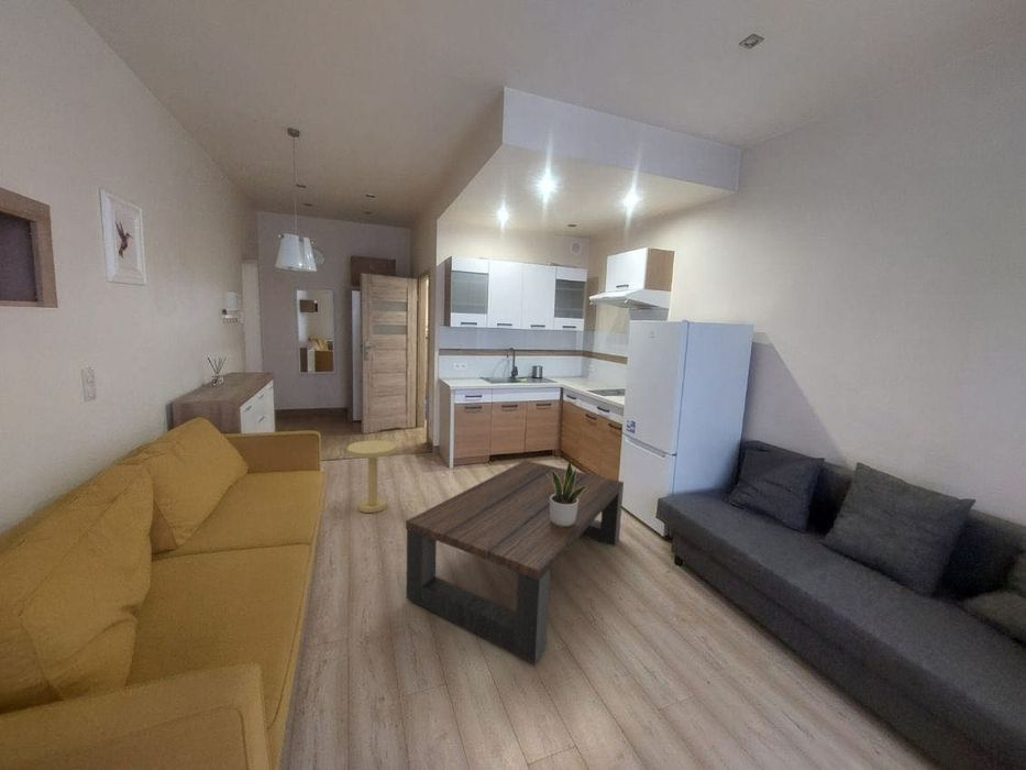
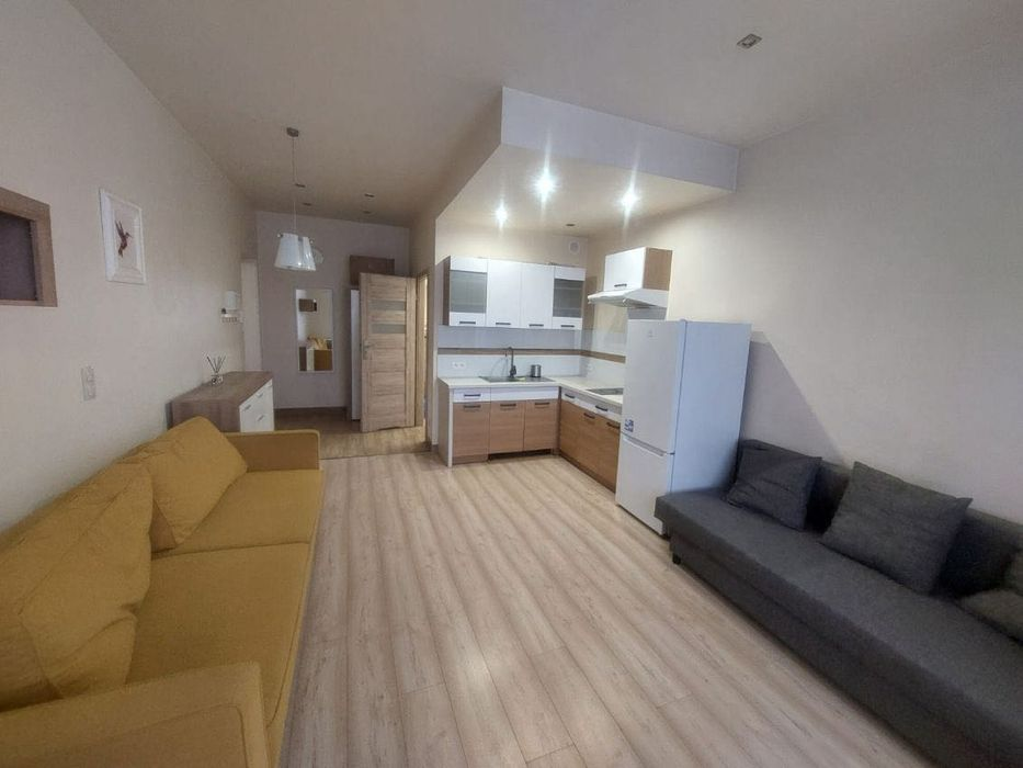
- potted plant (563, 490)
- side table (372, 476)
- coffee table (528, 532)
